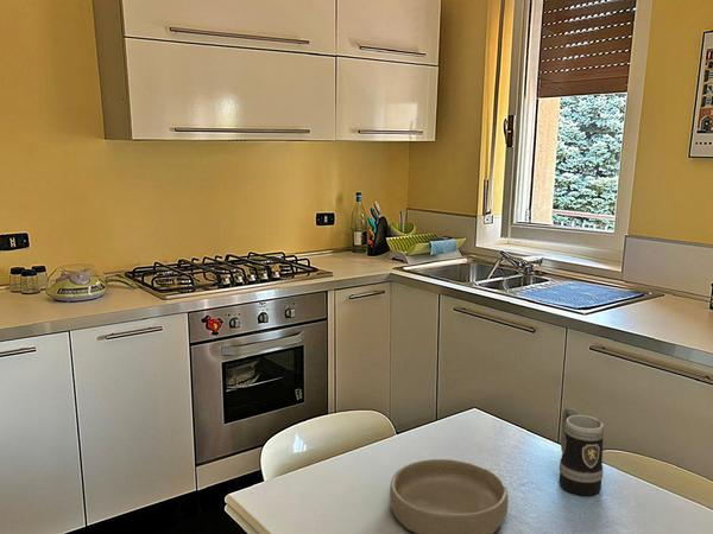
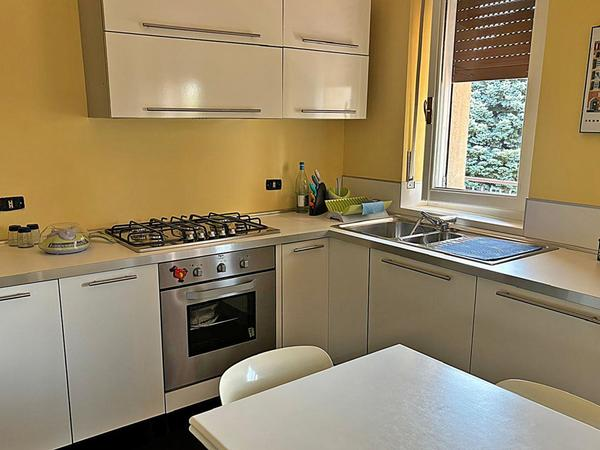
- mug (578, 449)
- bowl (447, 497)
